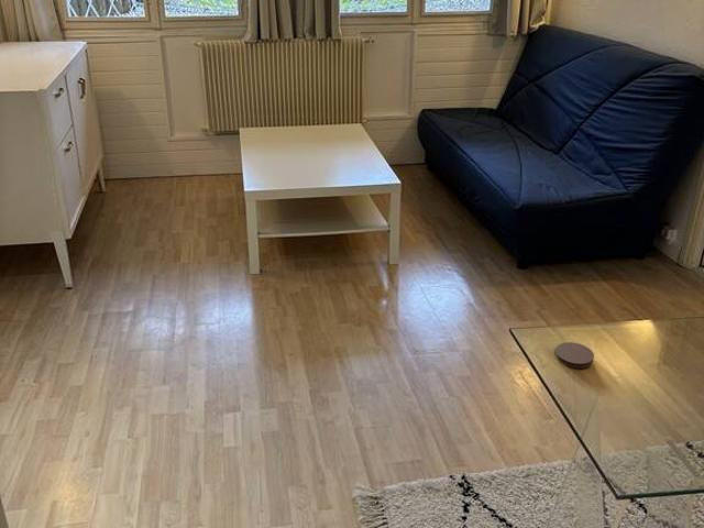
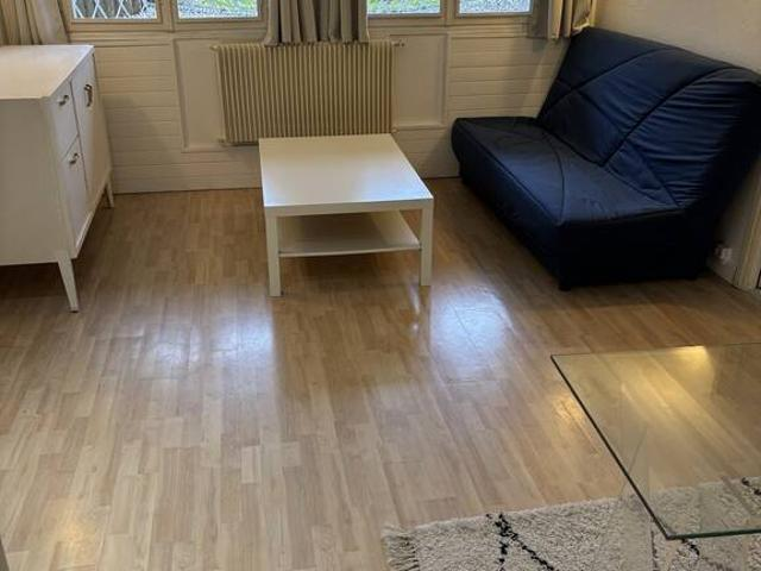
- coaster (574, 354)
